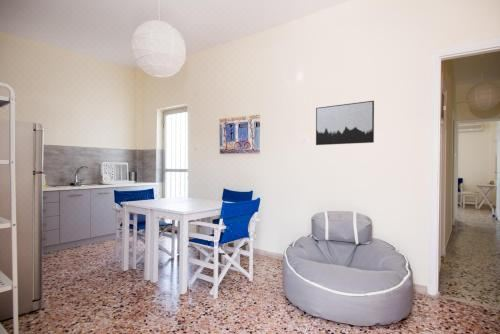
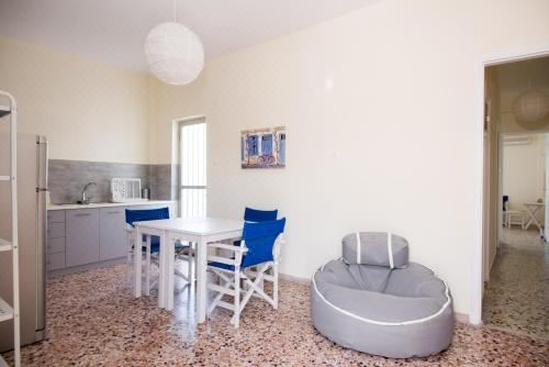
- wall art (343, 124)
